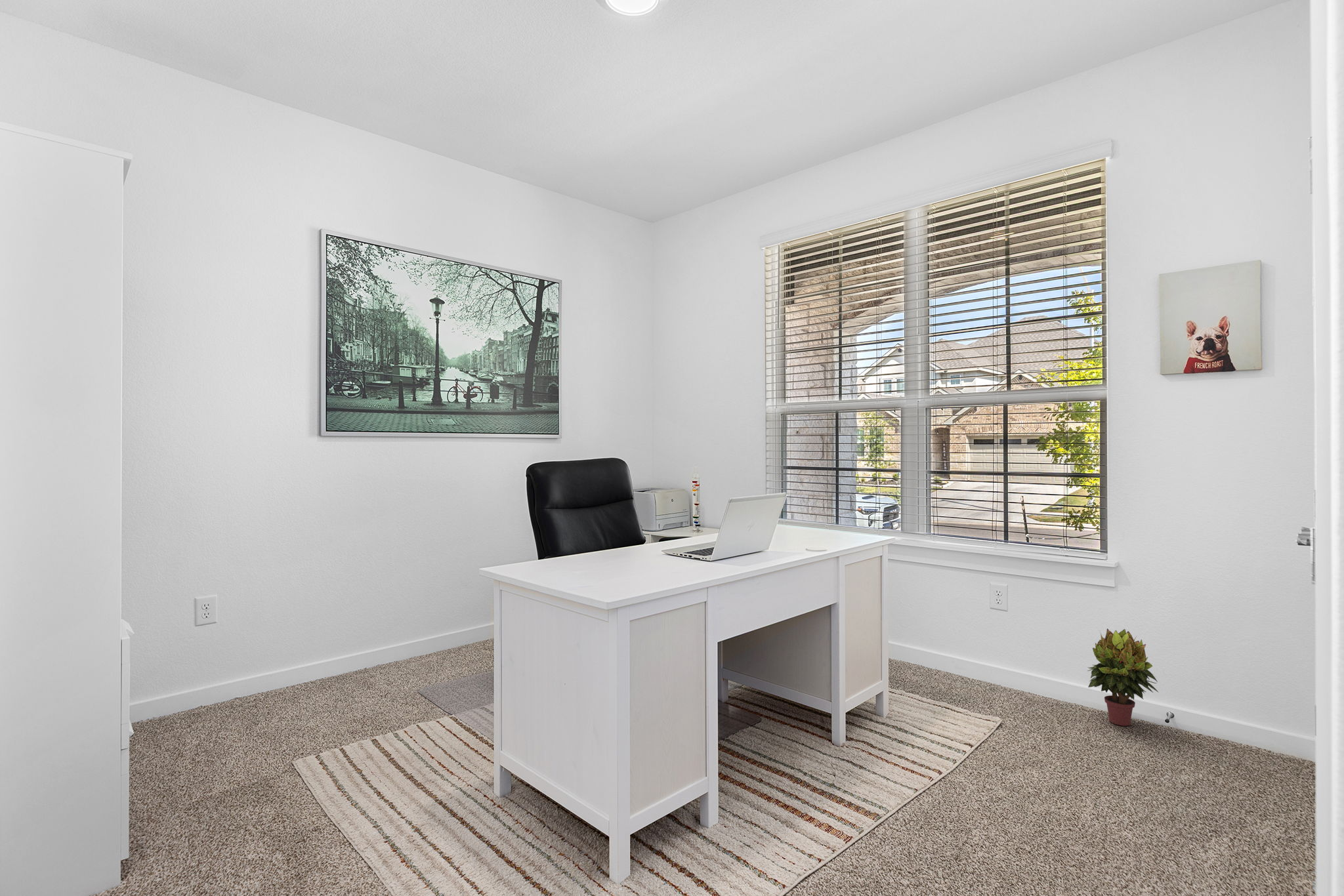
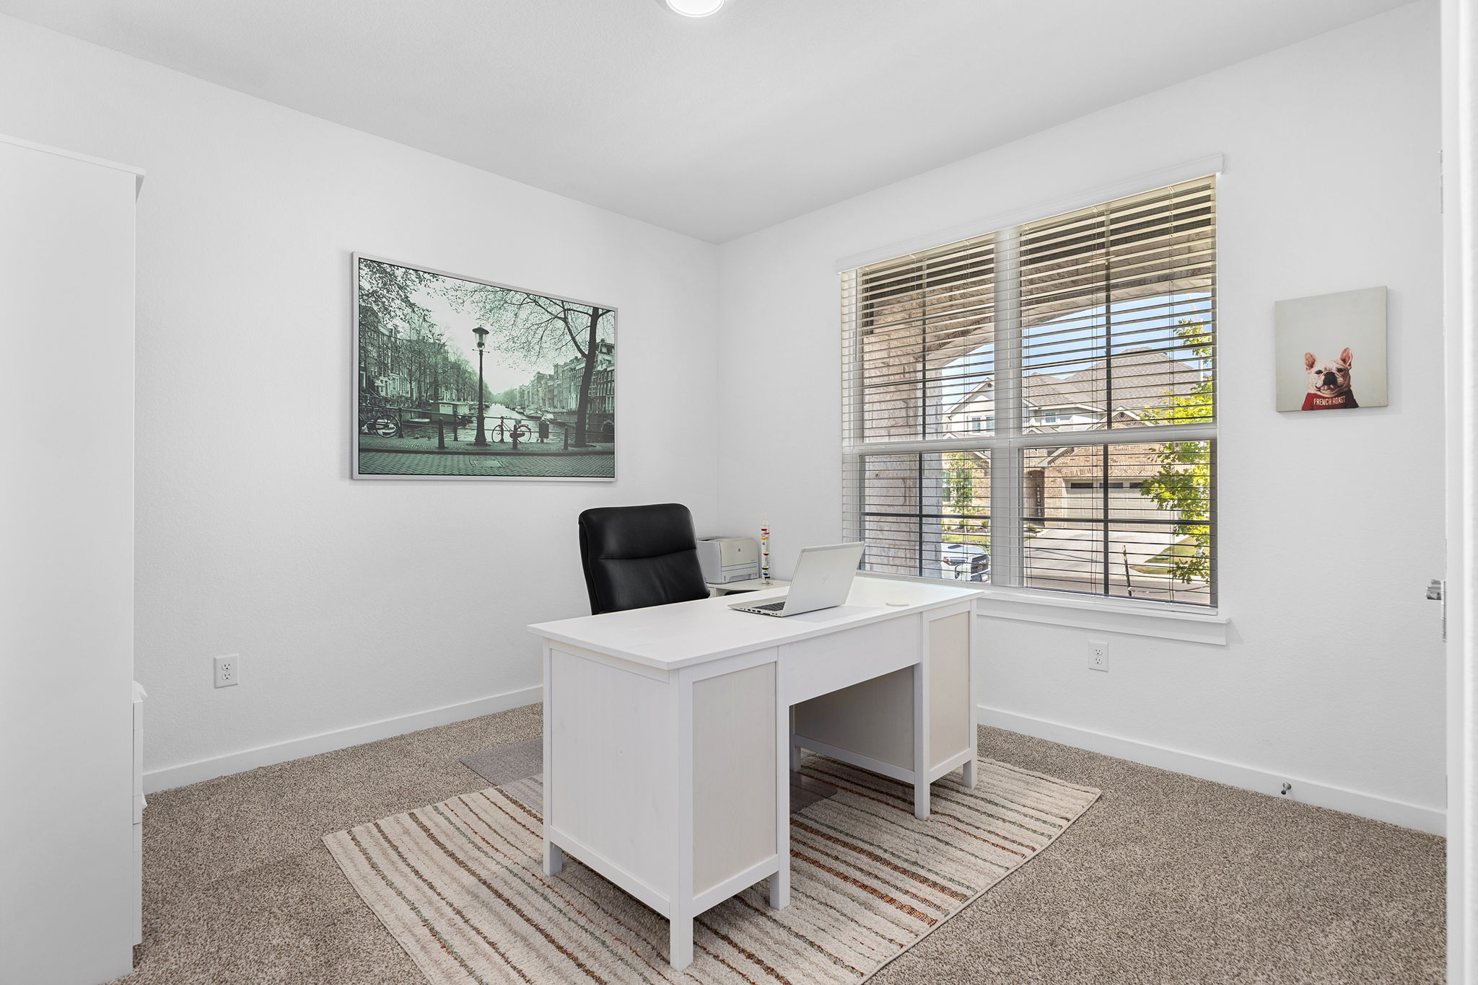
- potted plant (1122, 676)
